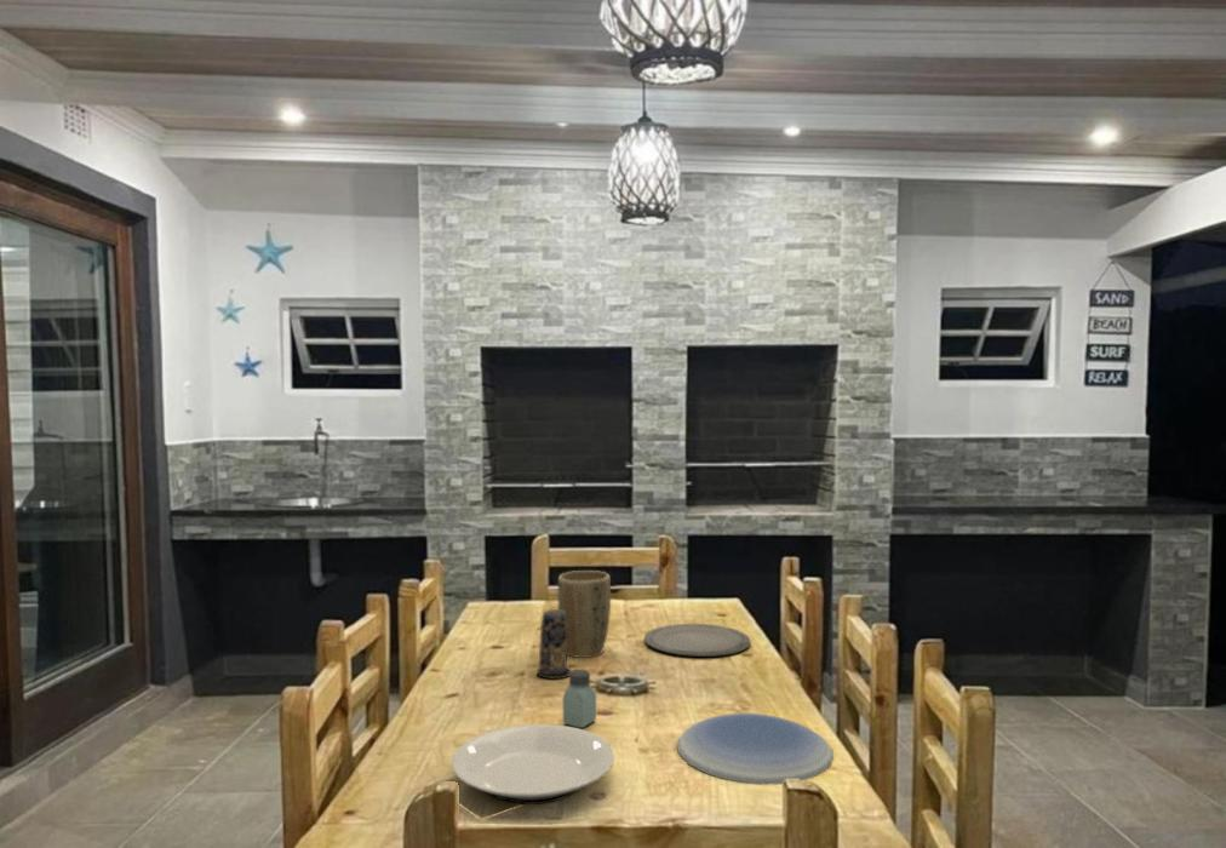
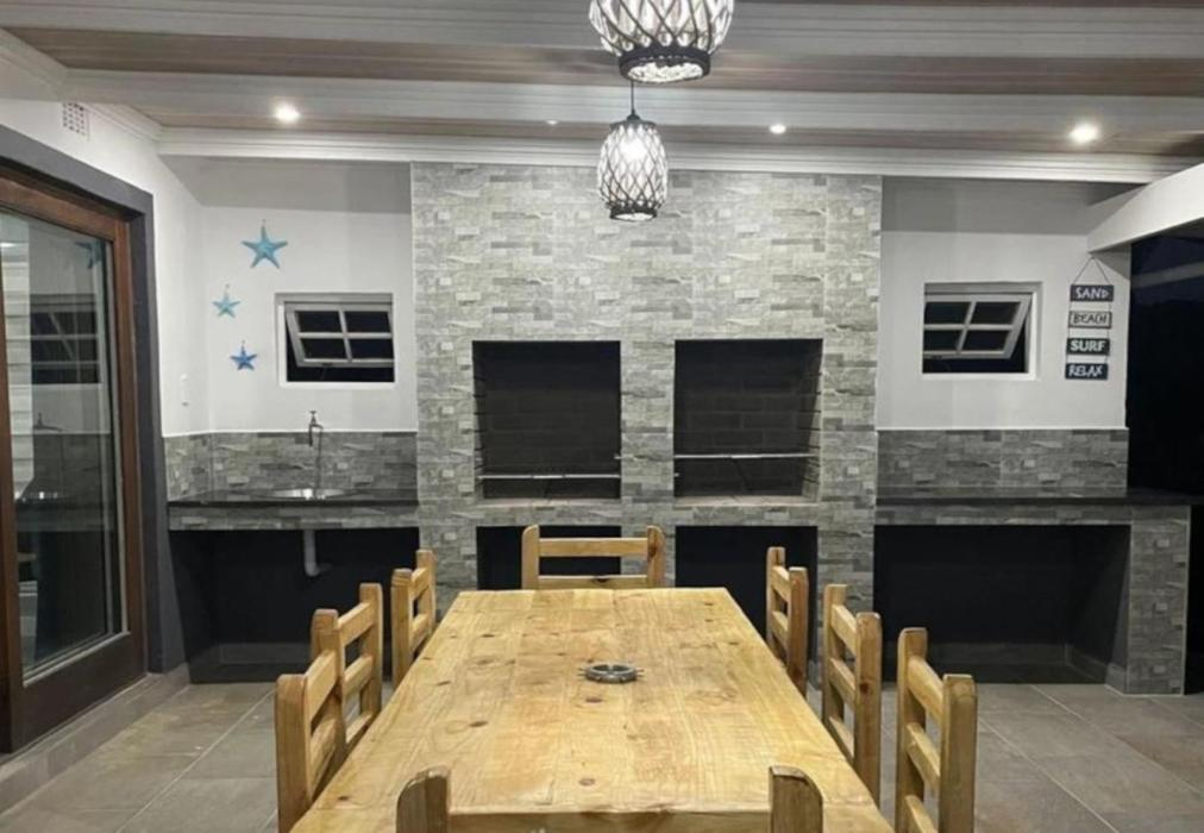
- plate (754, 739)
- candle (554, 642)
- saltshaker (579, 697)
- plate (697, 641)
- plant pot (584, 613)
- plate (533, 768)
